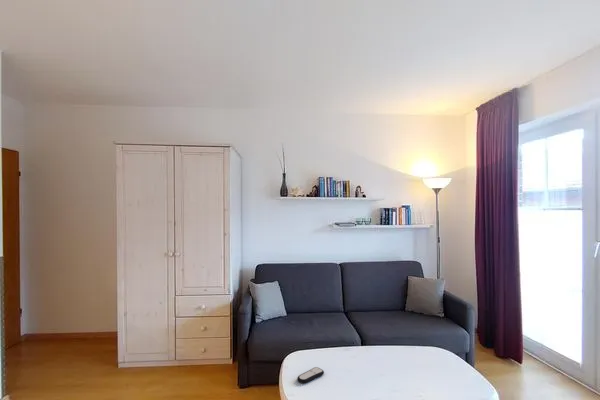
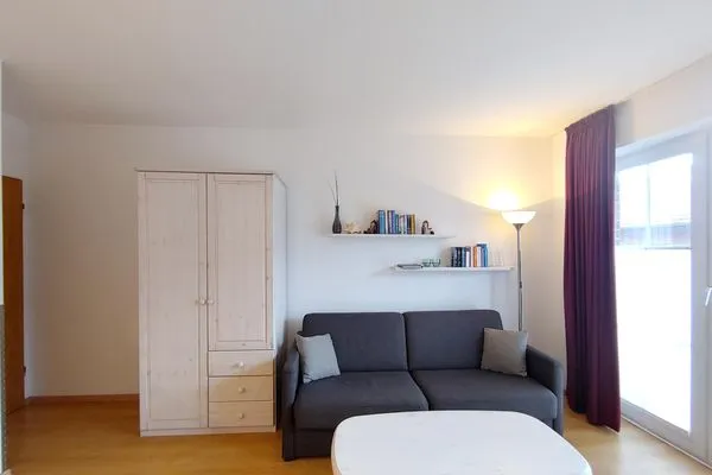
- remote control (310, 374)
